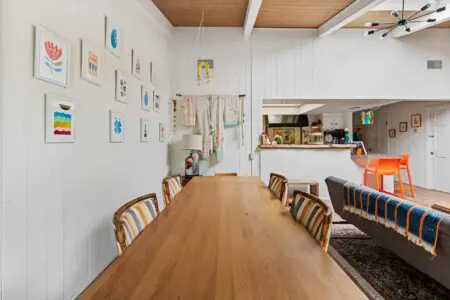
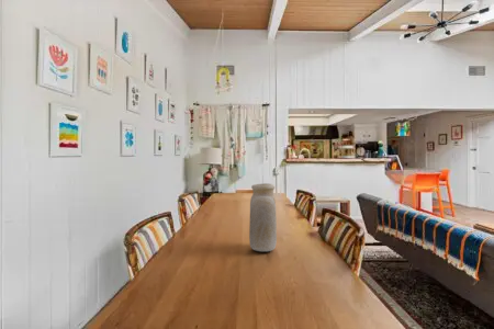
+ vase (262, 216)
